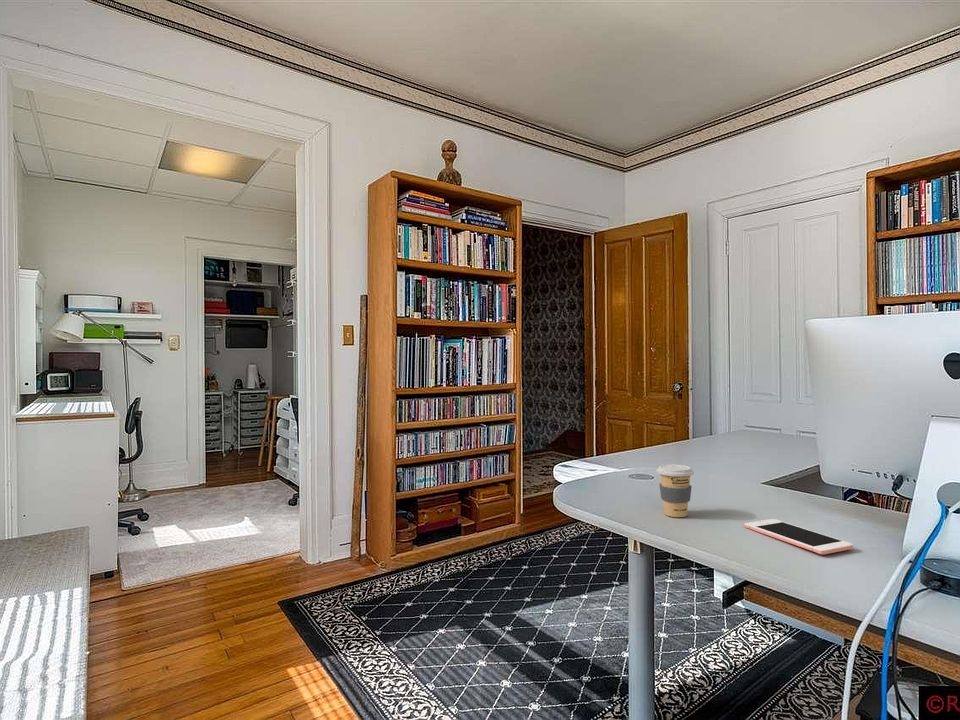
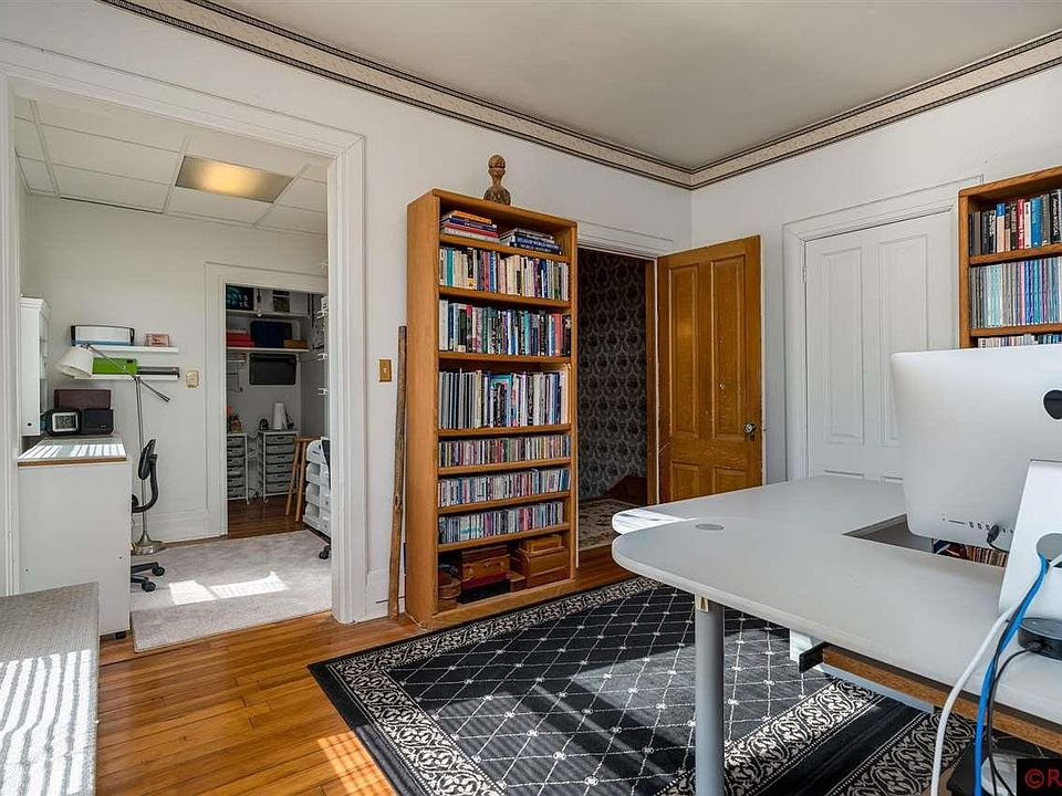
- cell phone (795, 535)
- coffee cup (675, 490)
